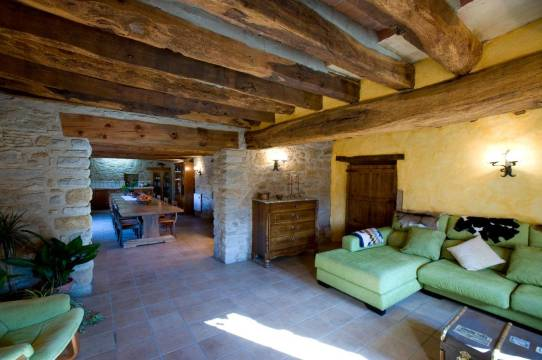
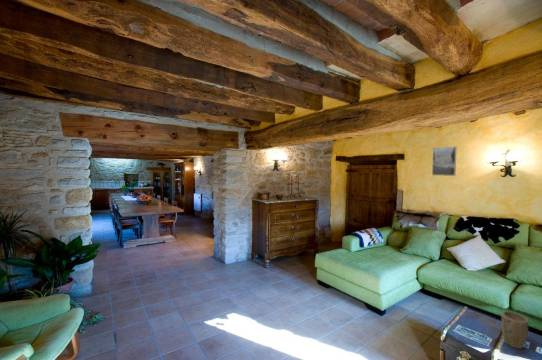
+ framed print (443, 161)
+ plant pot (514, 330)
